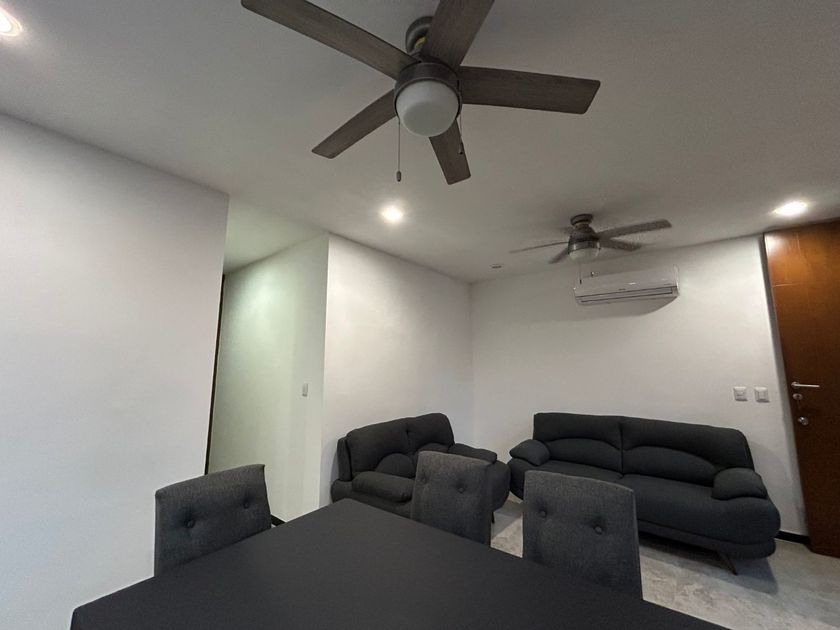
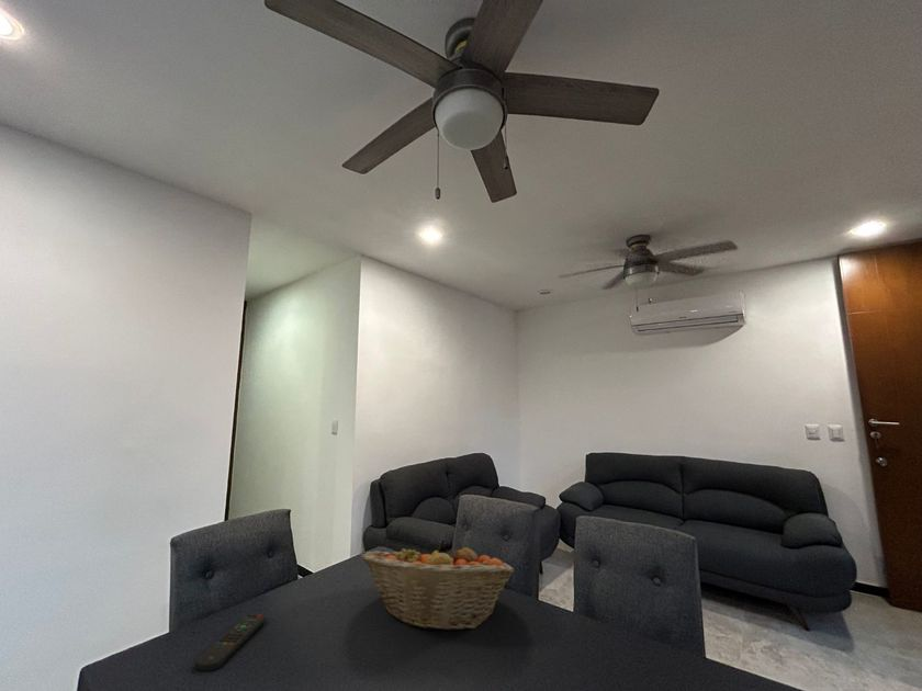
+ fruit basket (436, 574)
+ remote control (233, 638)
